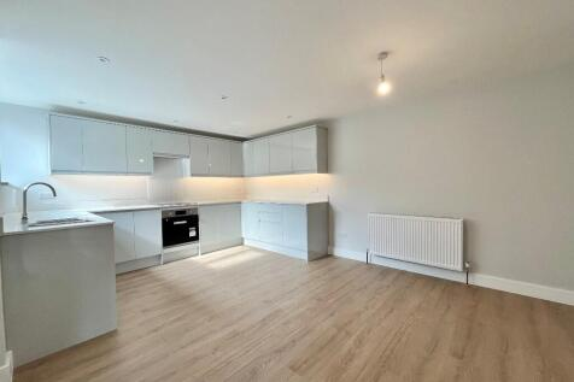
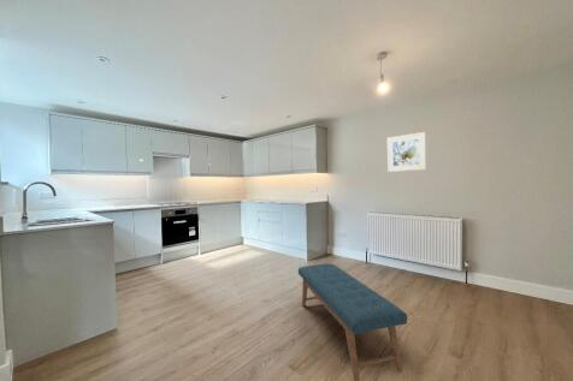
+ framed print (406, 153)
+ bench (341, 305)
